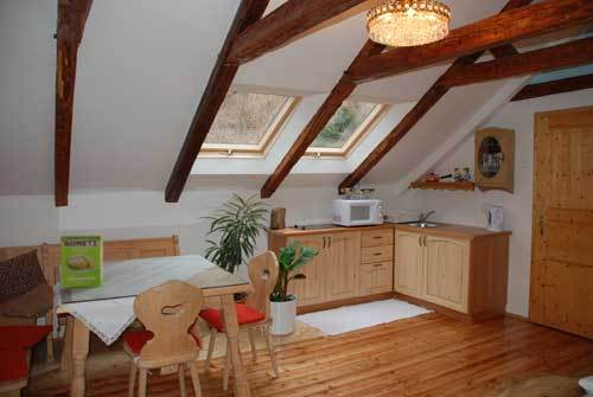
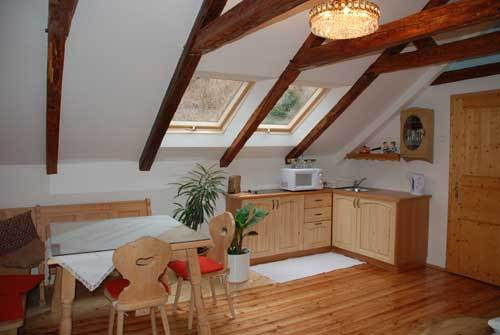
- cake mix box (82, 261)
